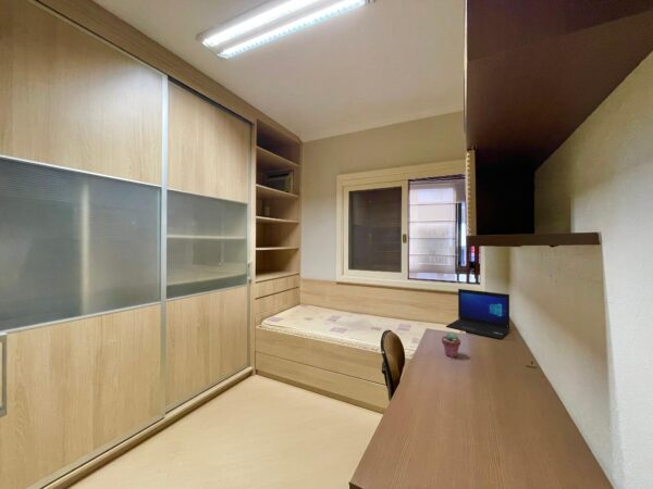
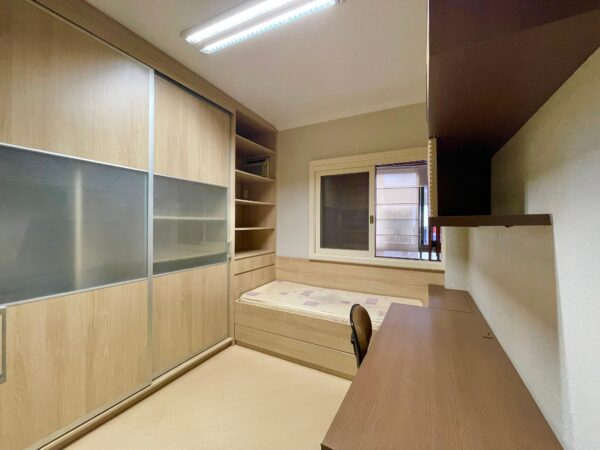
- laptop (477, 311)
- potted succulent (451, 343)
